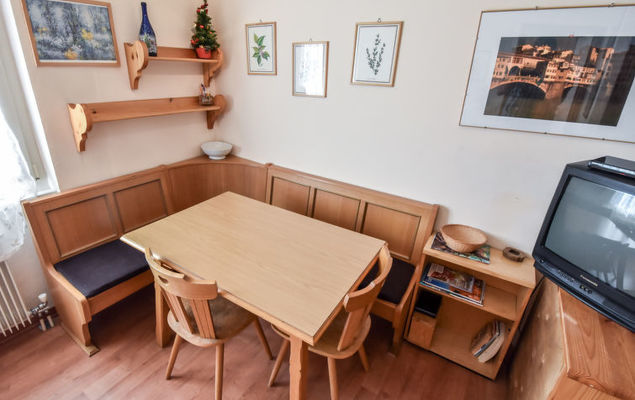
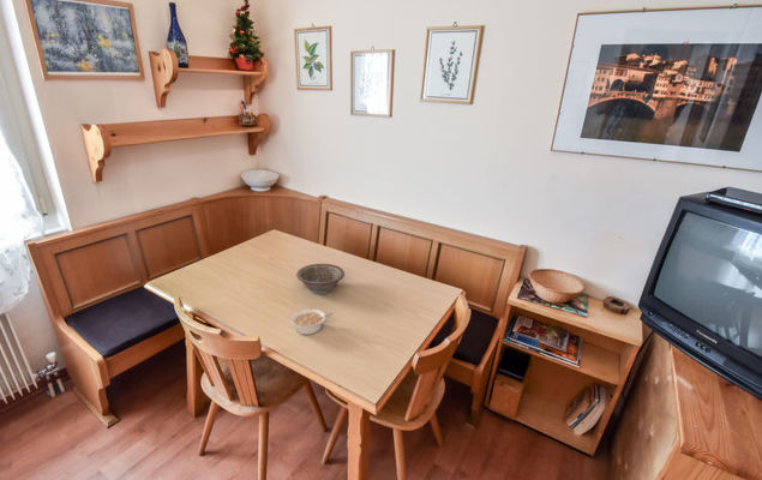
+ decorative bowl (320, 281)
+ legume (310, 320)
